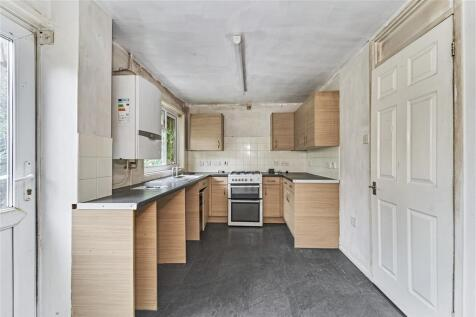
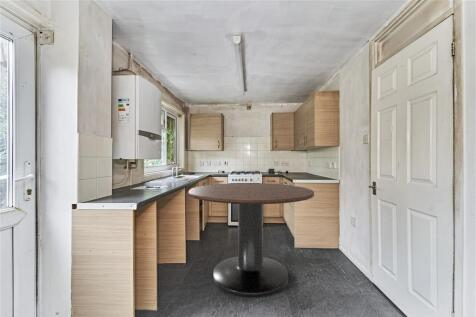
+ dining table (250, 233)
